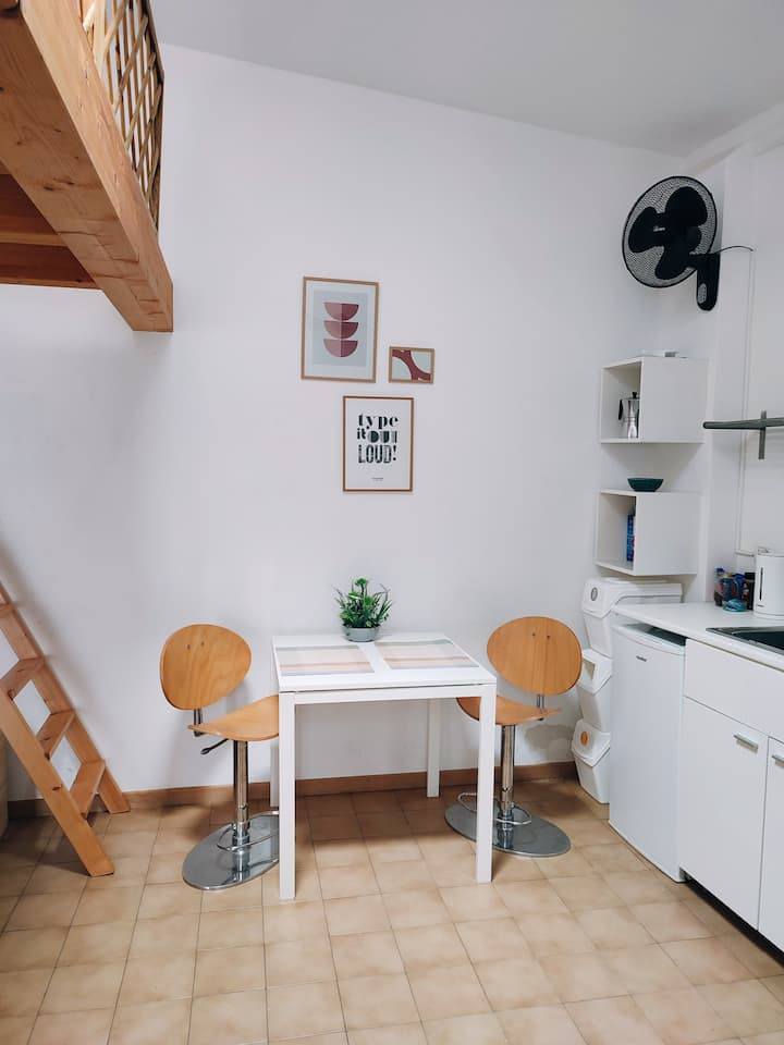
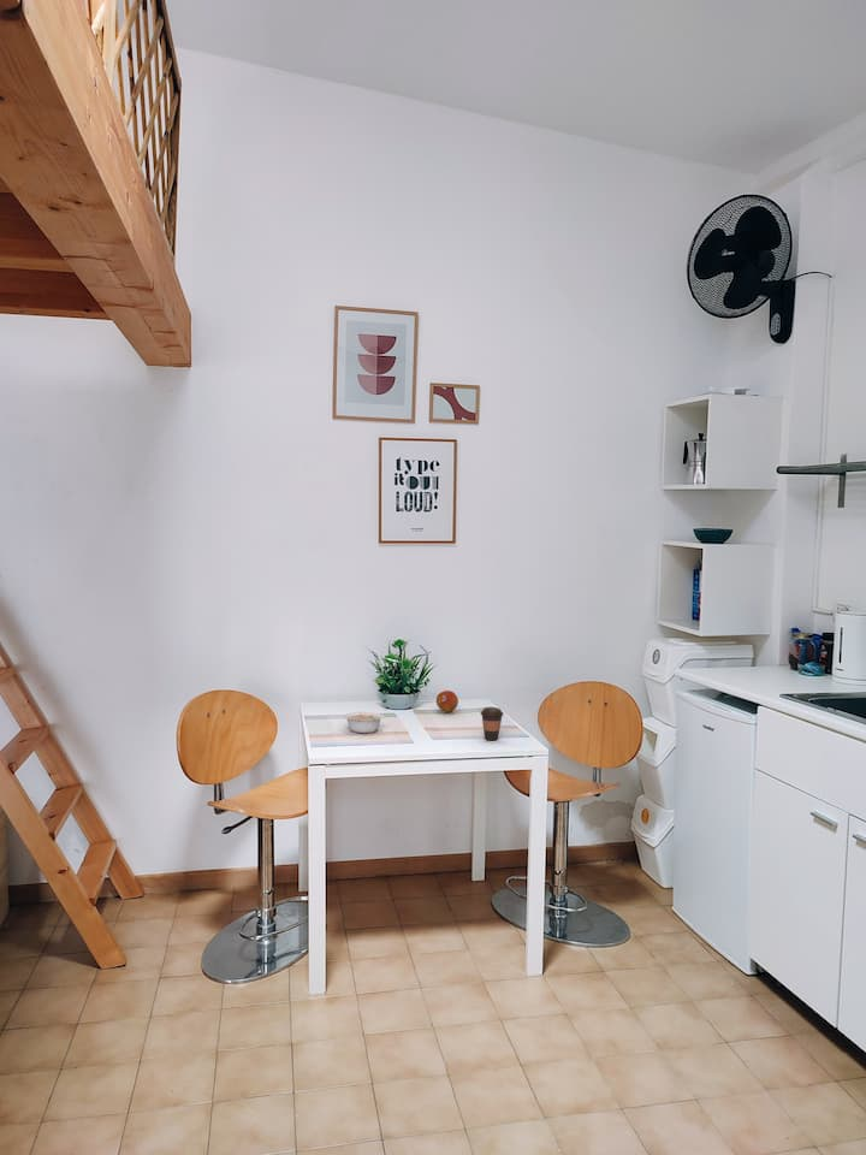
+ fruit (446, 701)
+ coffee cup (491, 723)
+ legume (364, 721)
